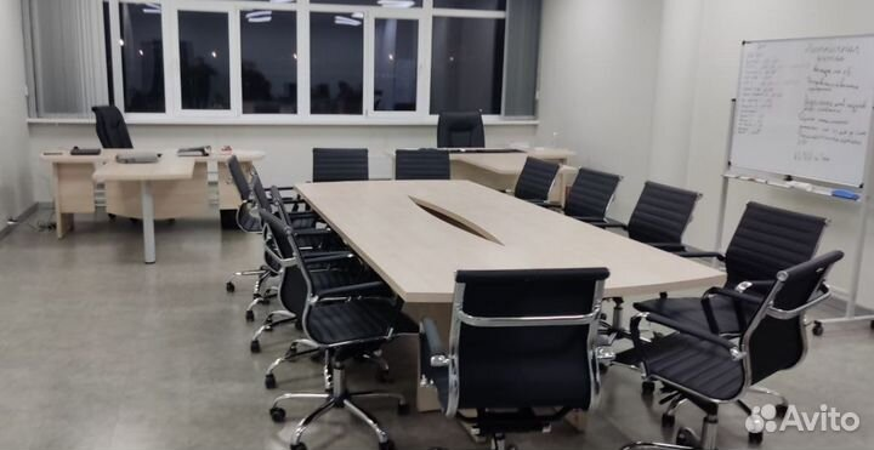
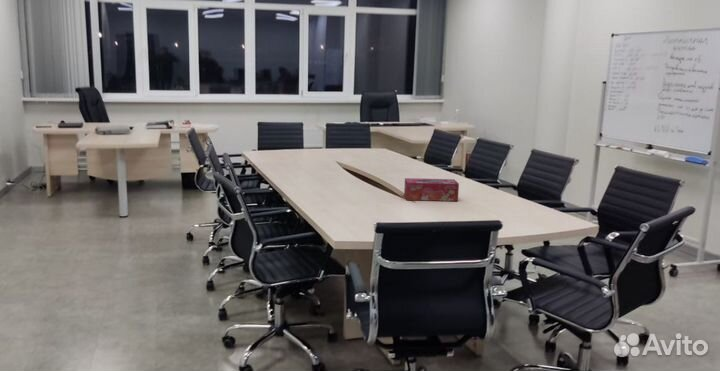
+ tissue box (430, 189)
